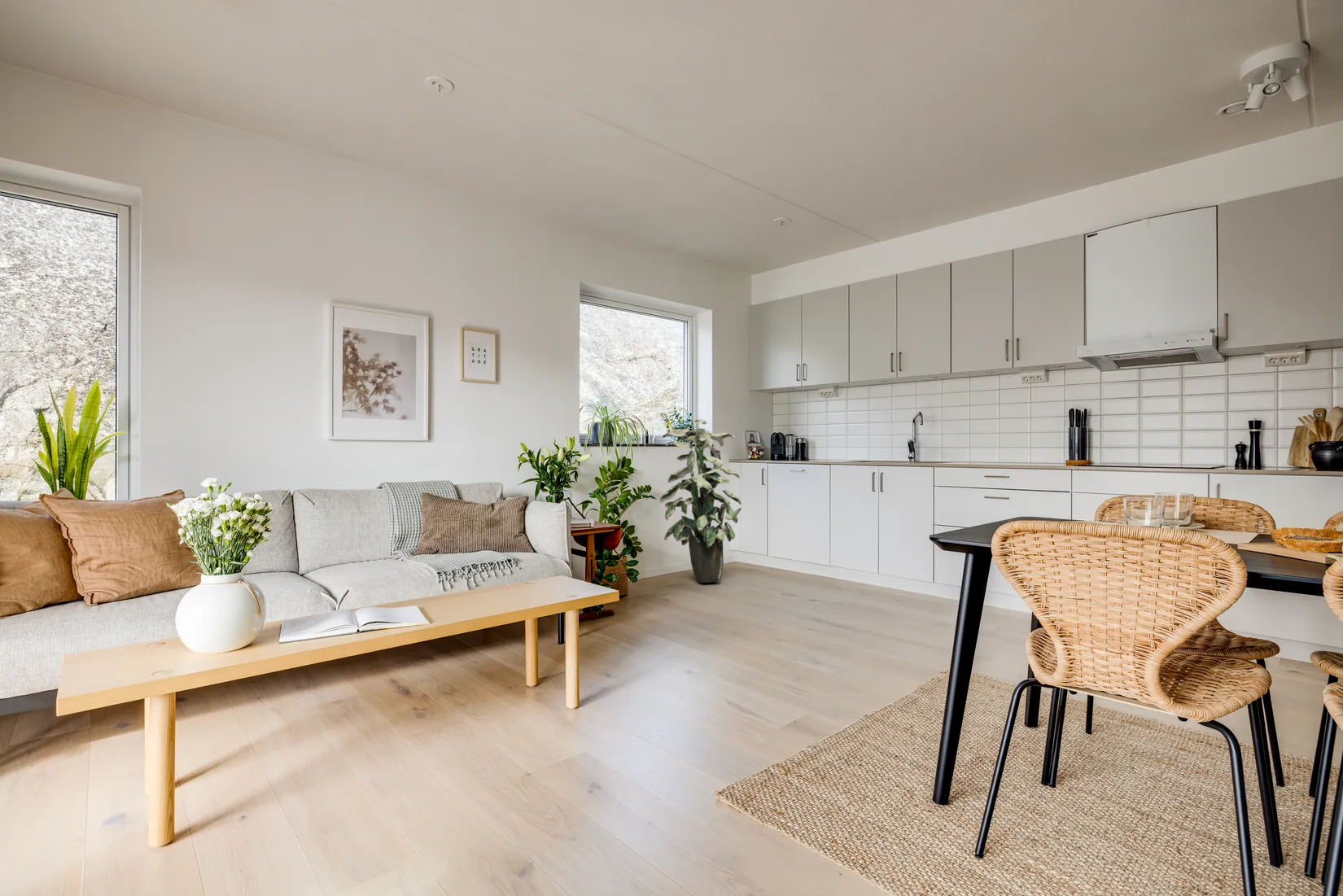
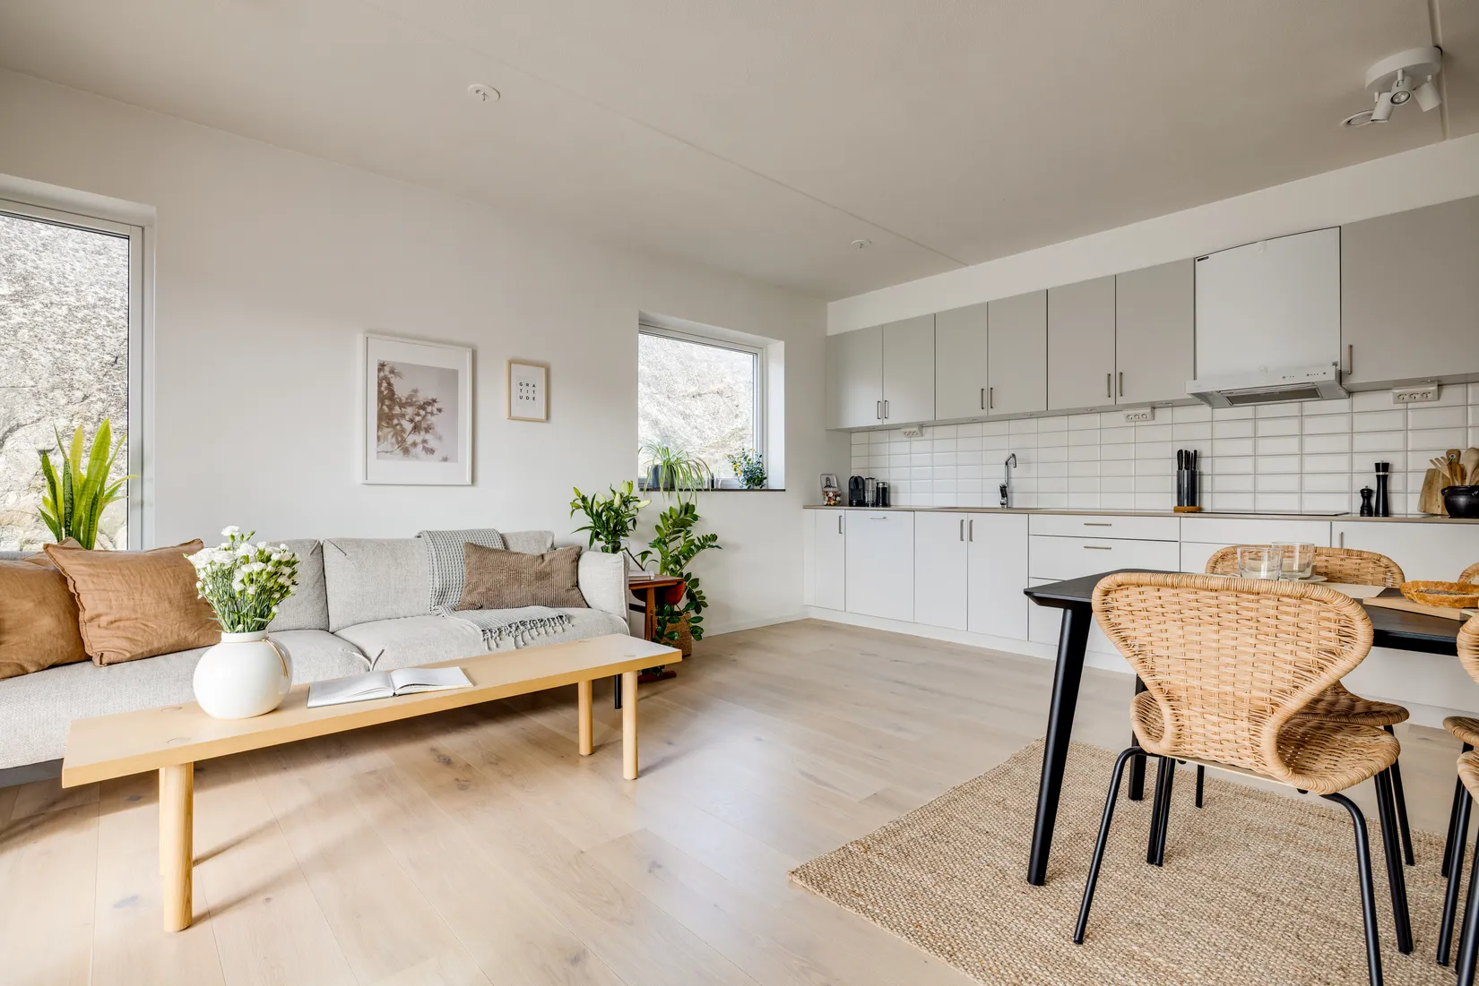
- indoor plant (700, 500)
